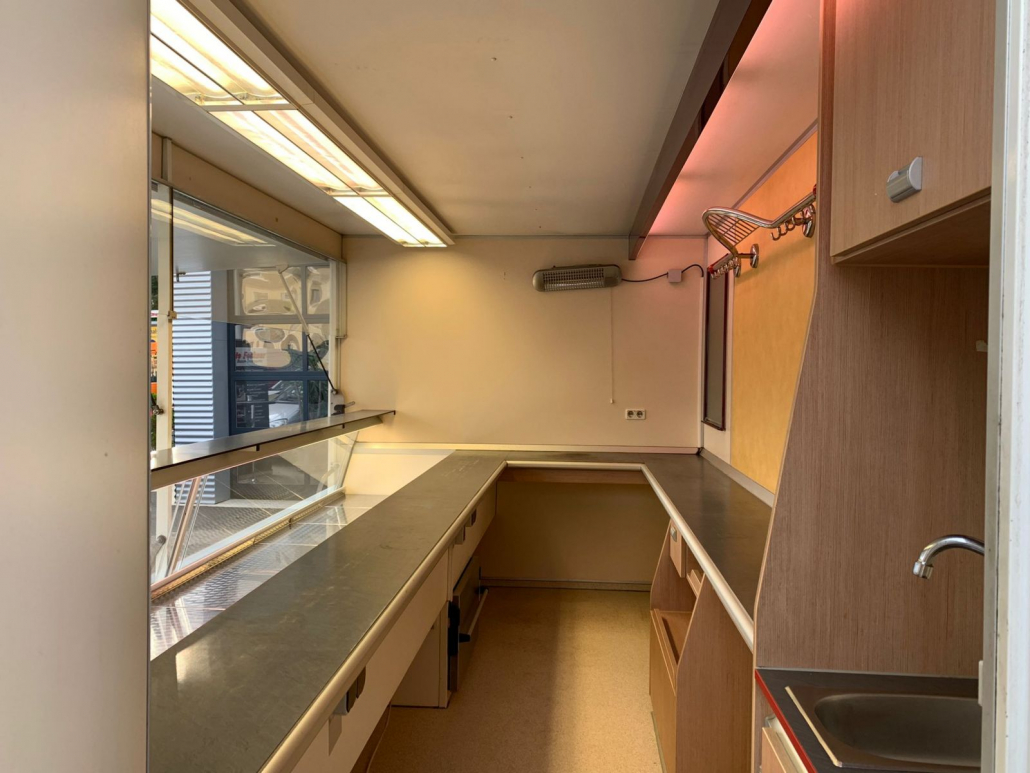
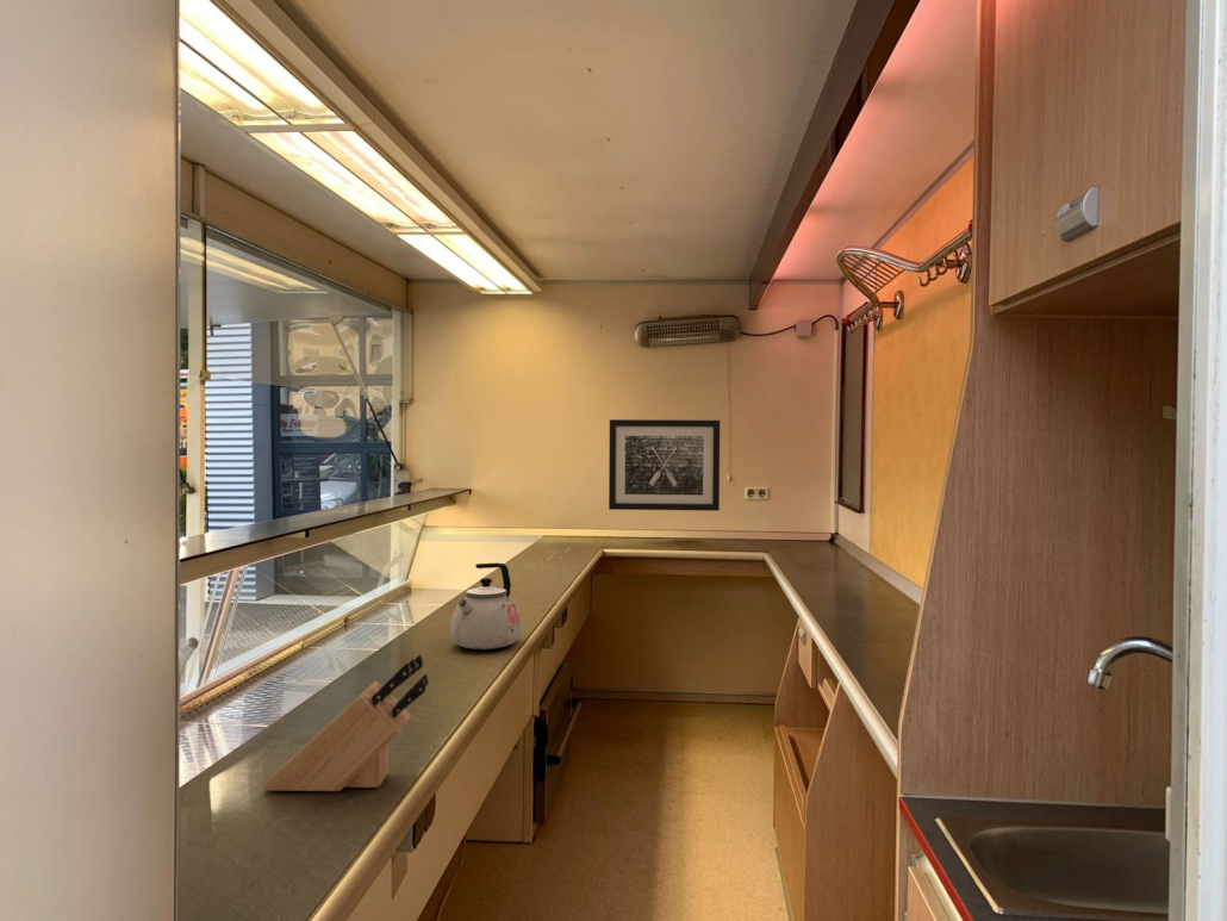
+ wall art (664, 465)
+ kettle (485, 603)
+ knife block (350, 718)
